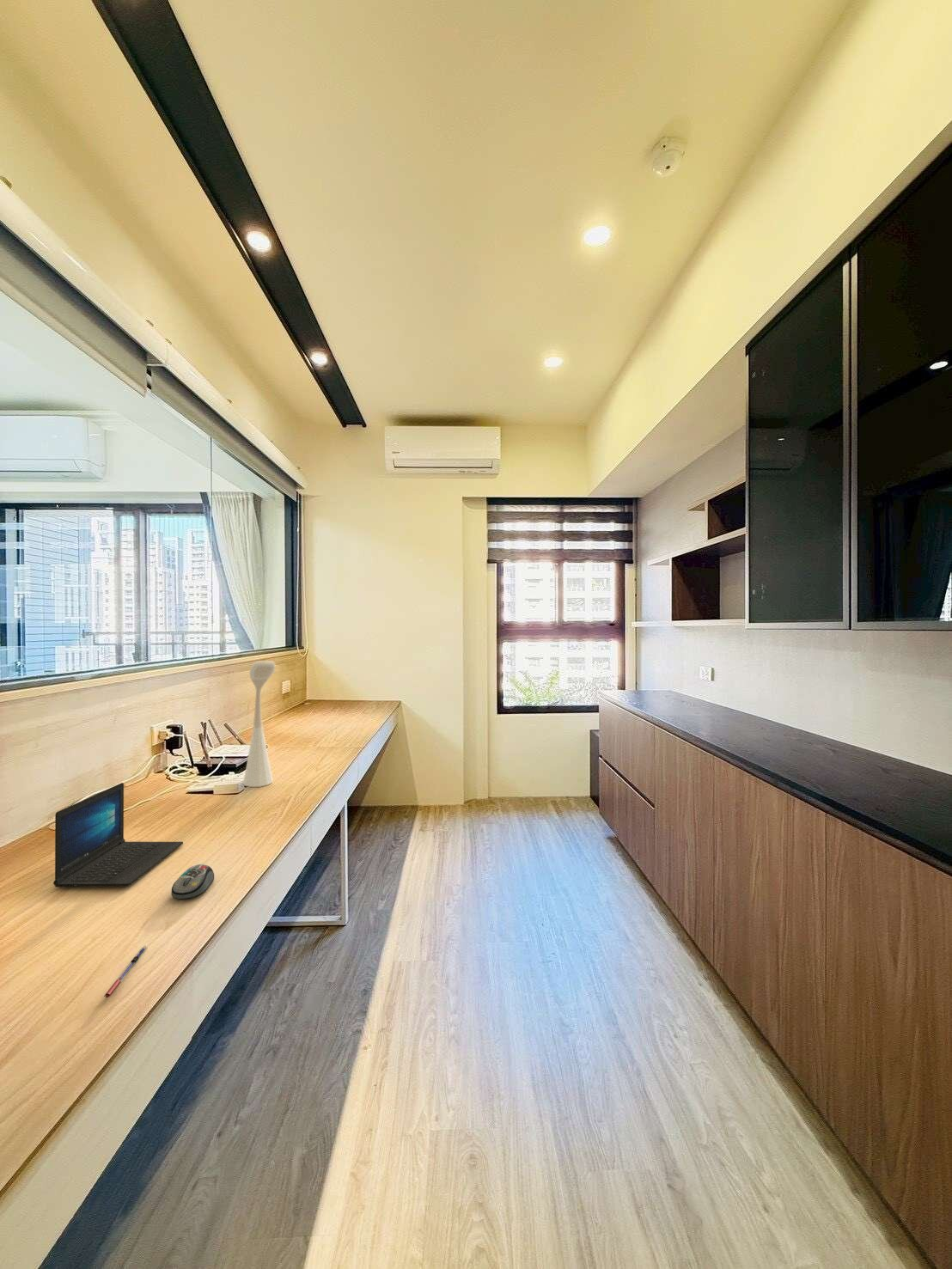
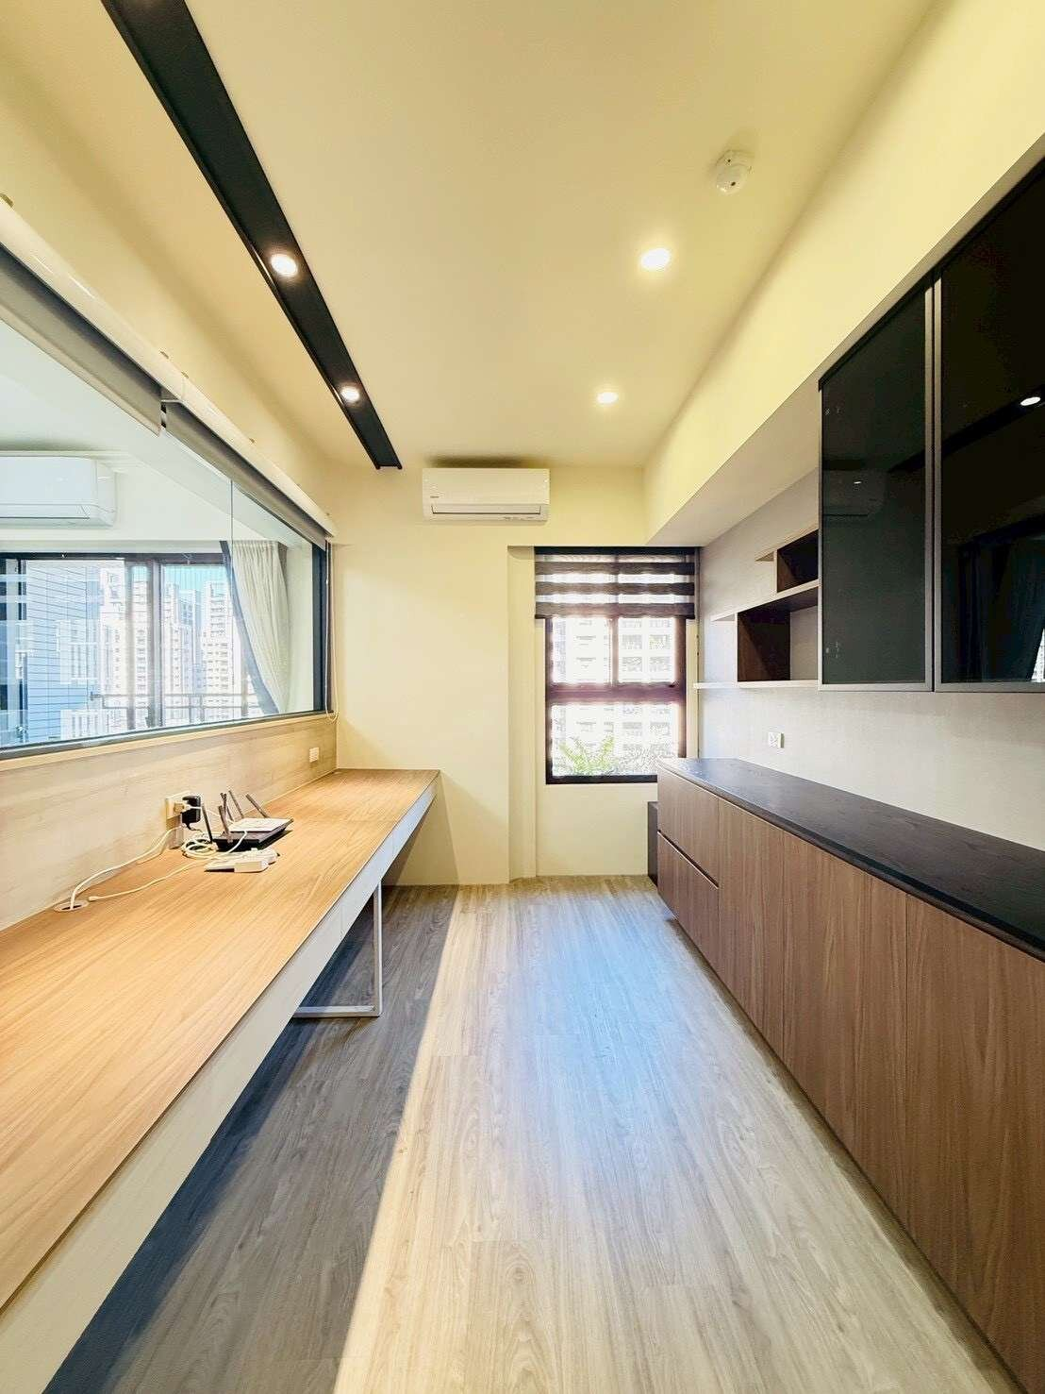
- desk lamp (260, 725)
- laptop (123, 830)
- computer mouse (193, 879)
- pen (127, 968)
